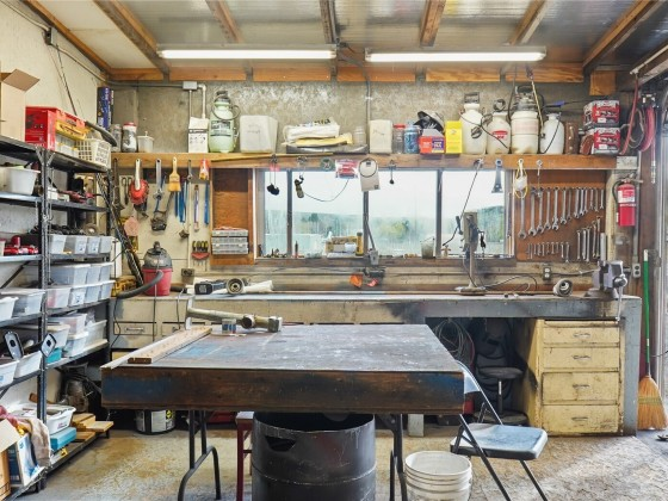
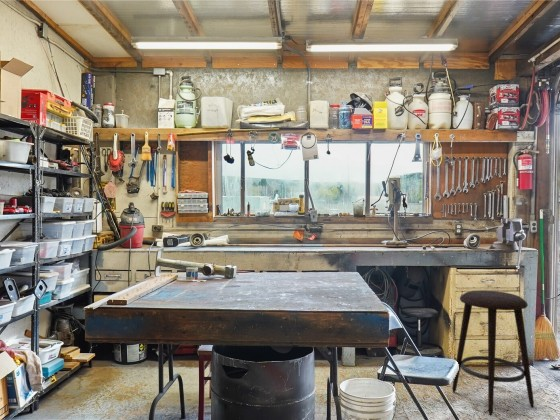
+ stool (492, 347)
